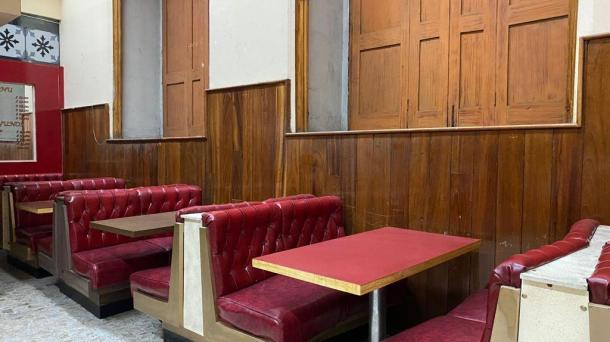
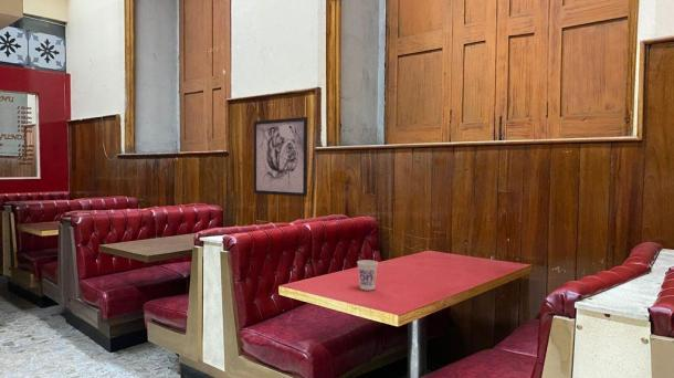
+ cup (367, 275)
+ wall art (278, 157)
